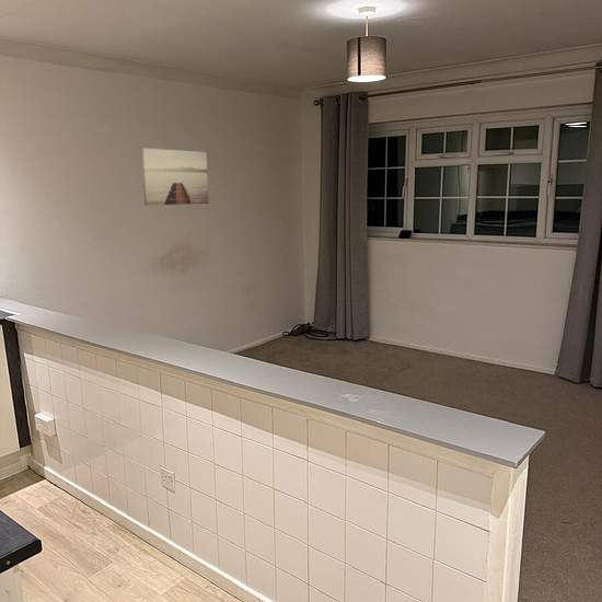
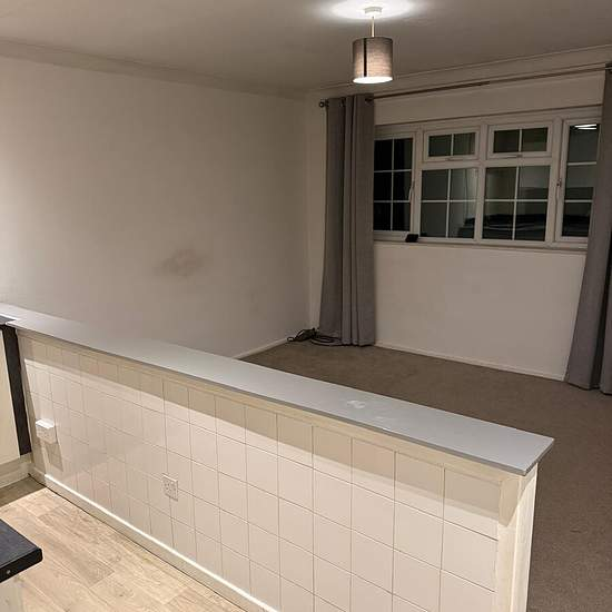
- wall art (176, 177)
